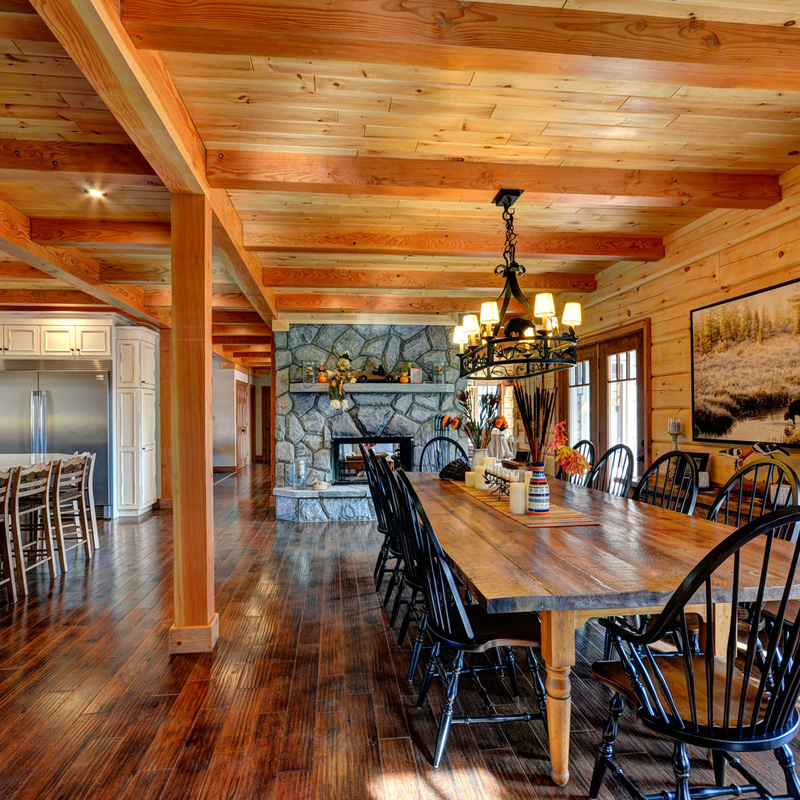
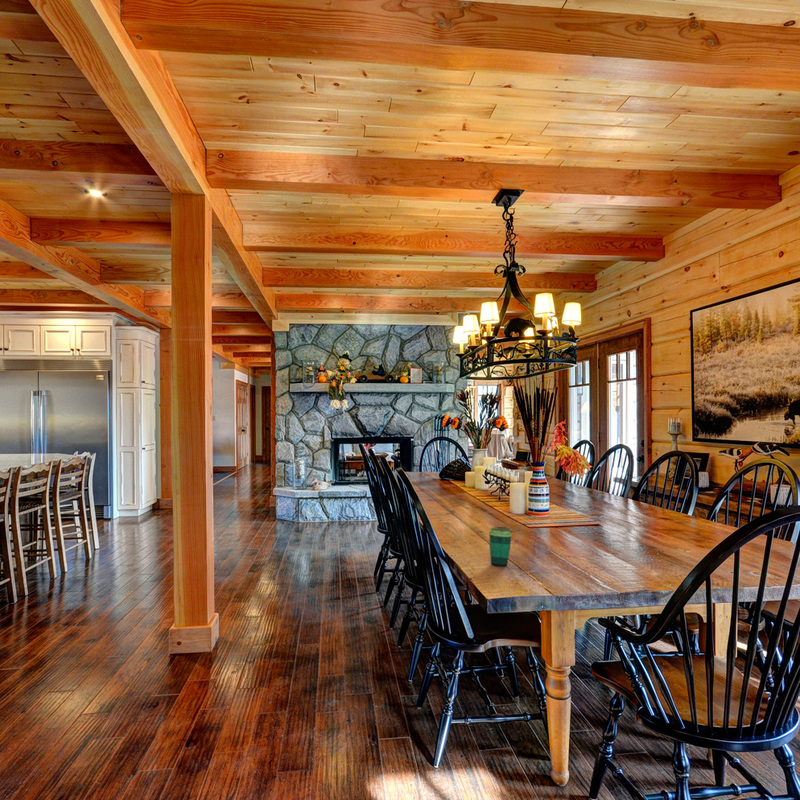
+ cup (500, 546)
